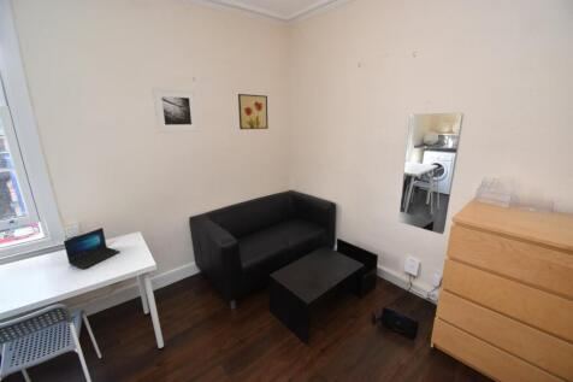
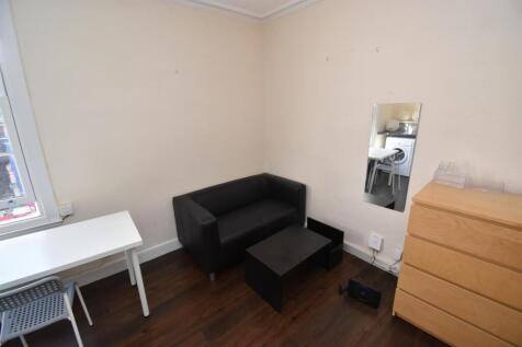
- wall art (253, 112)
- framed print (177, 111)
- laptop (93, 247)
